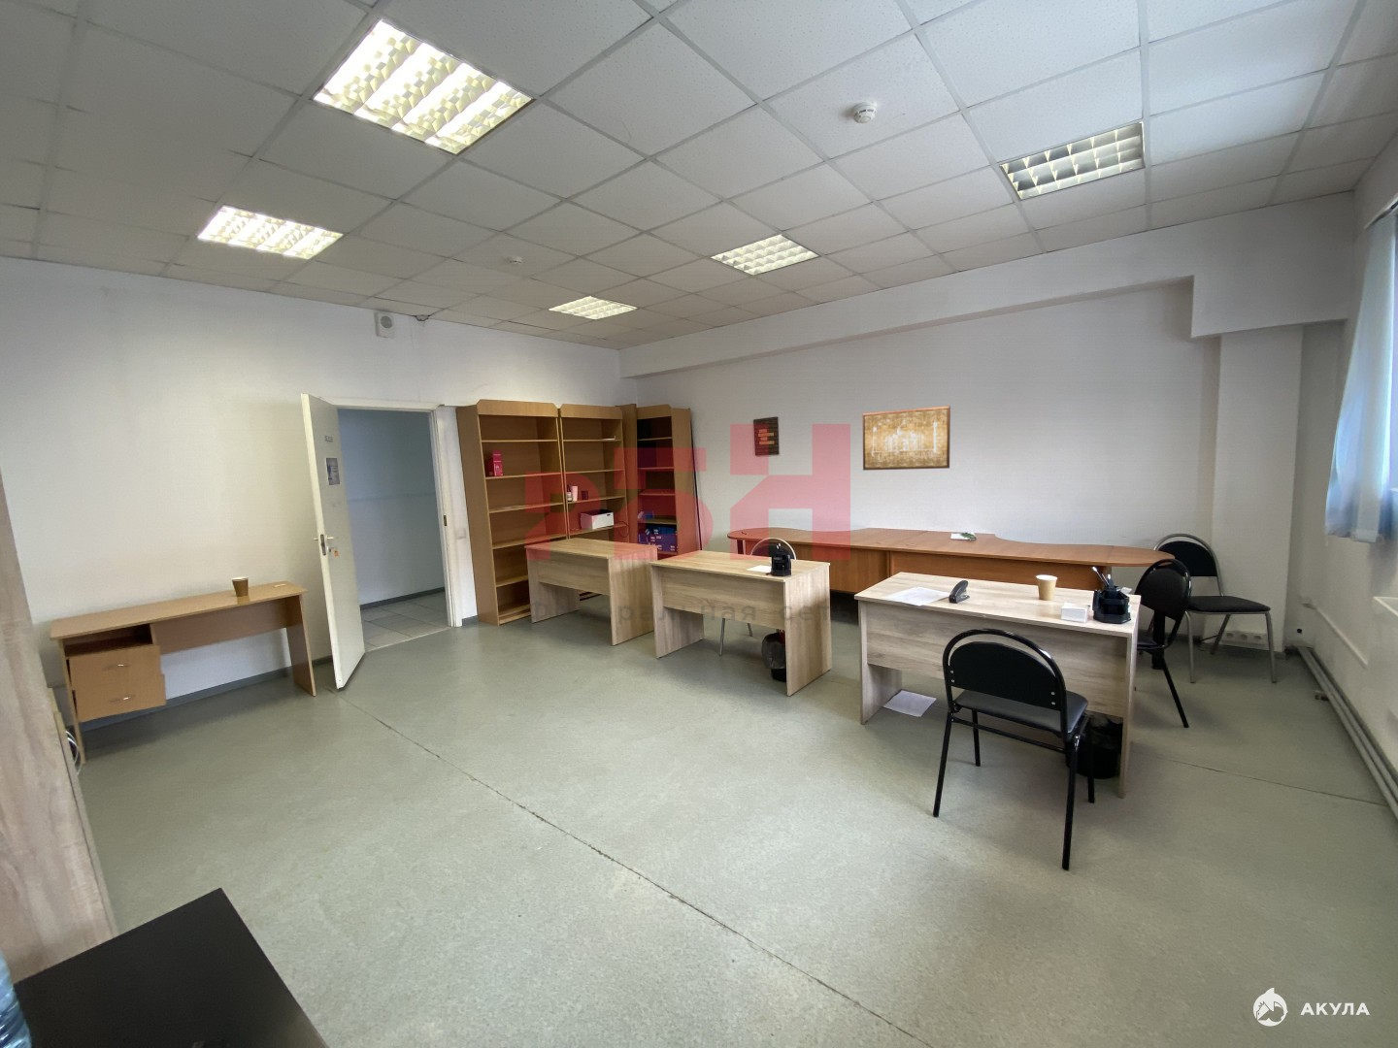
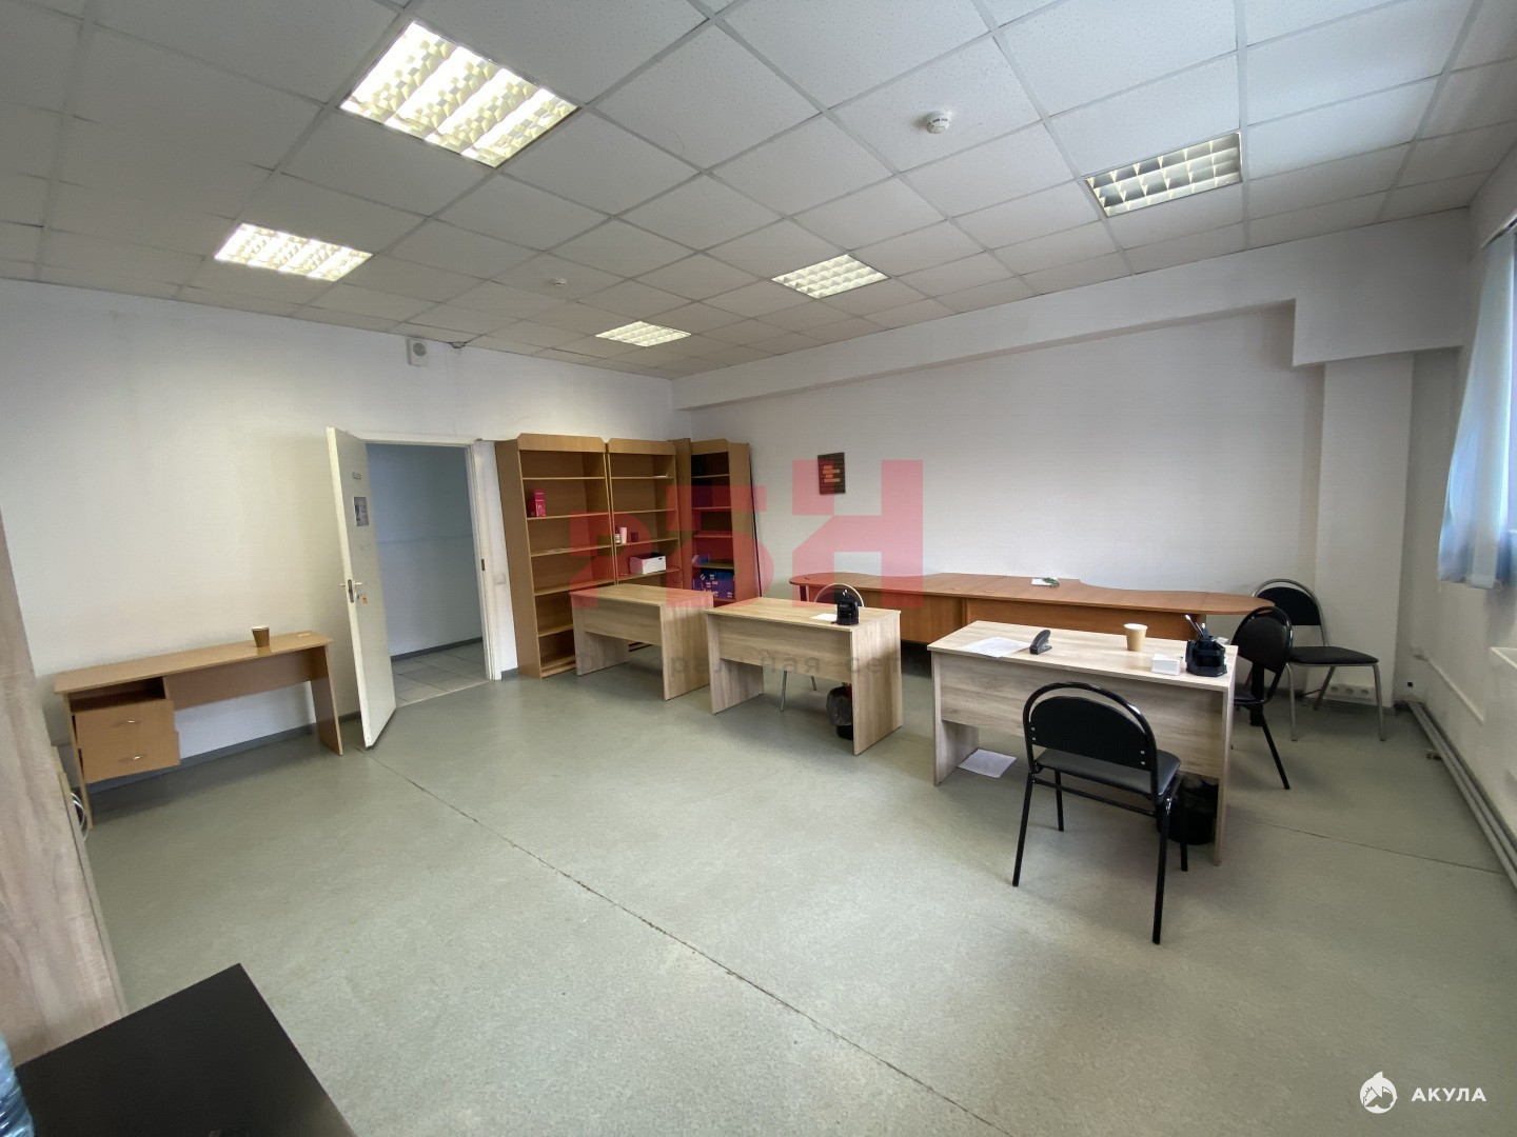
- wall art (904, 439)
